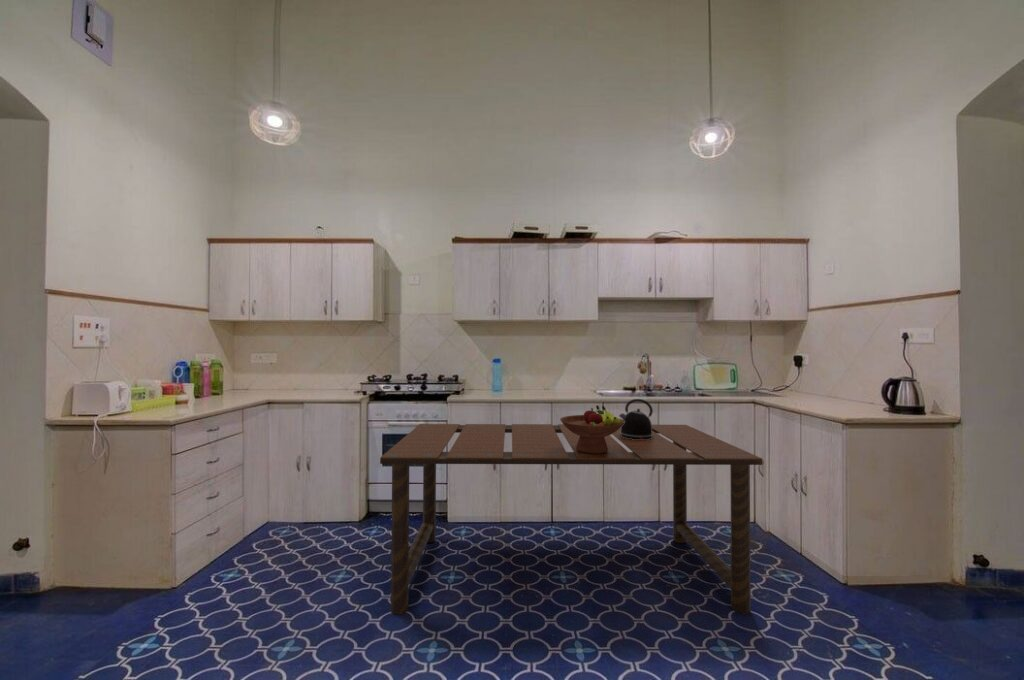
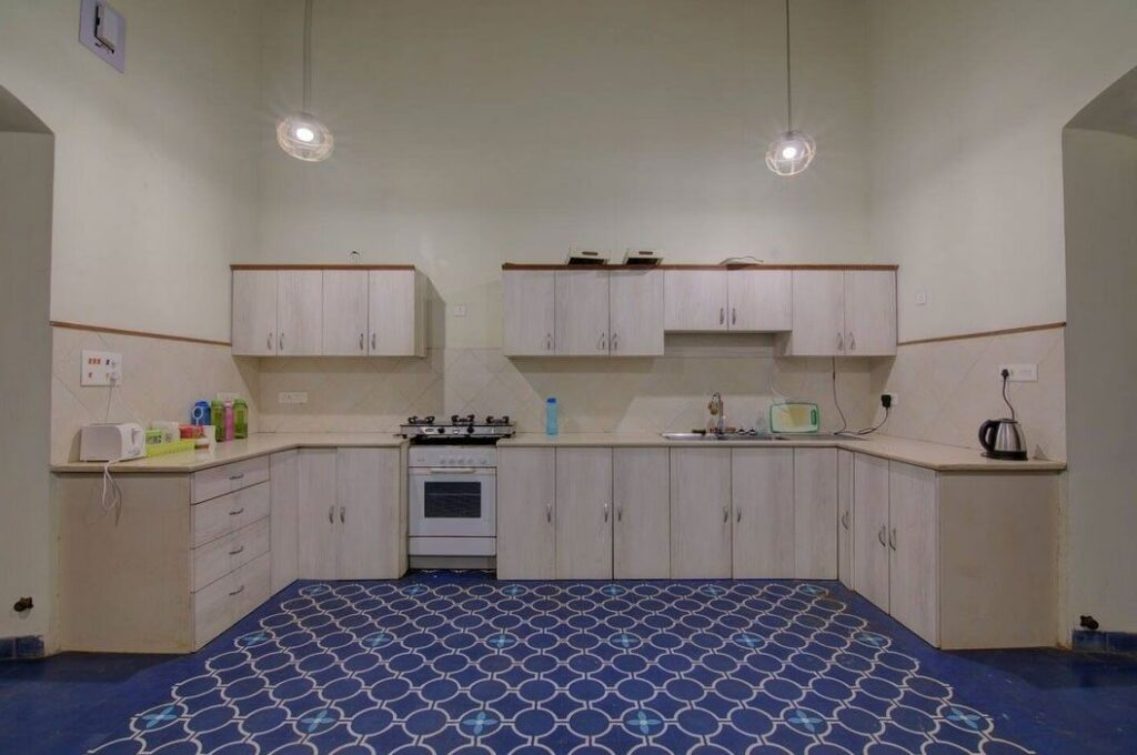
- dining table (560, 463)
- fruit bowl (591, 428)
- kettle (636, 417)
